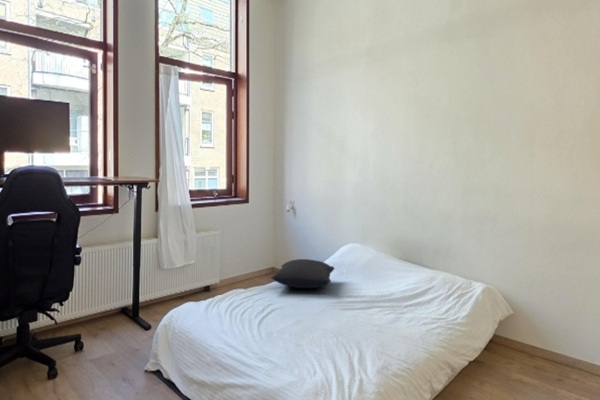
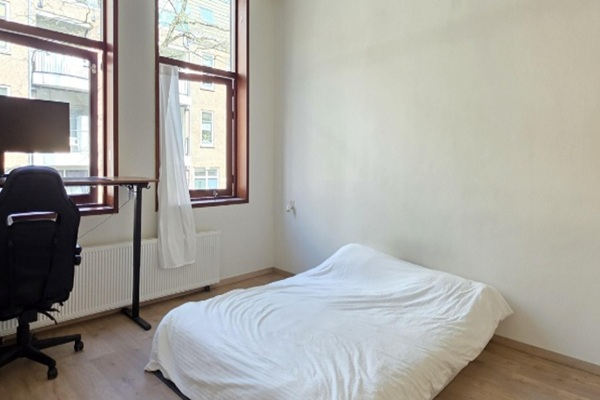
- pillow (304, 273)
